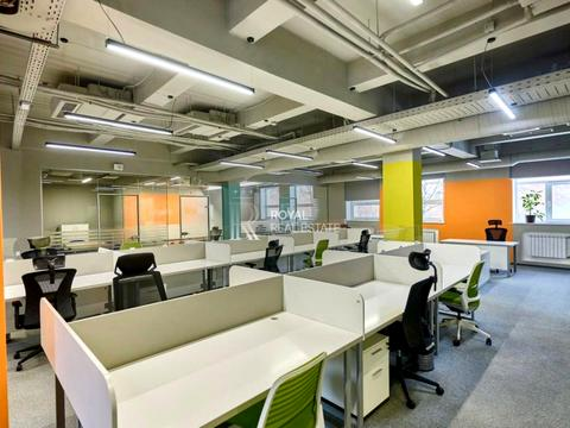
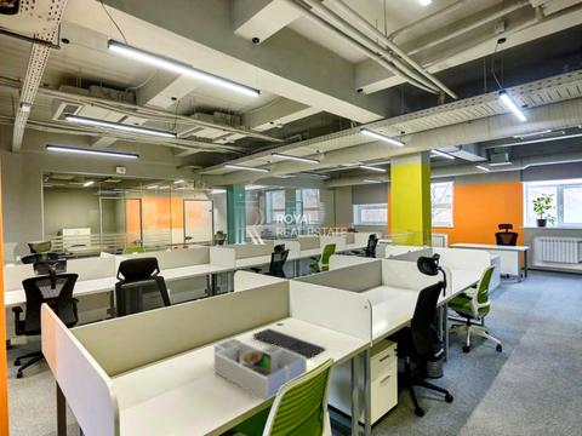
+ keyboard (286, 342)
+ desk organizer (253, 361)
